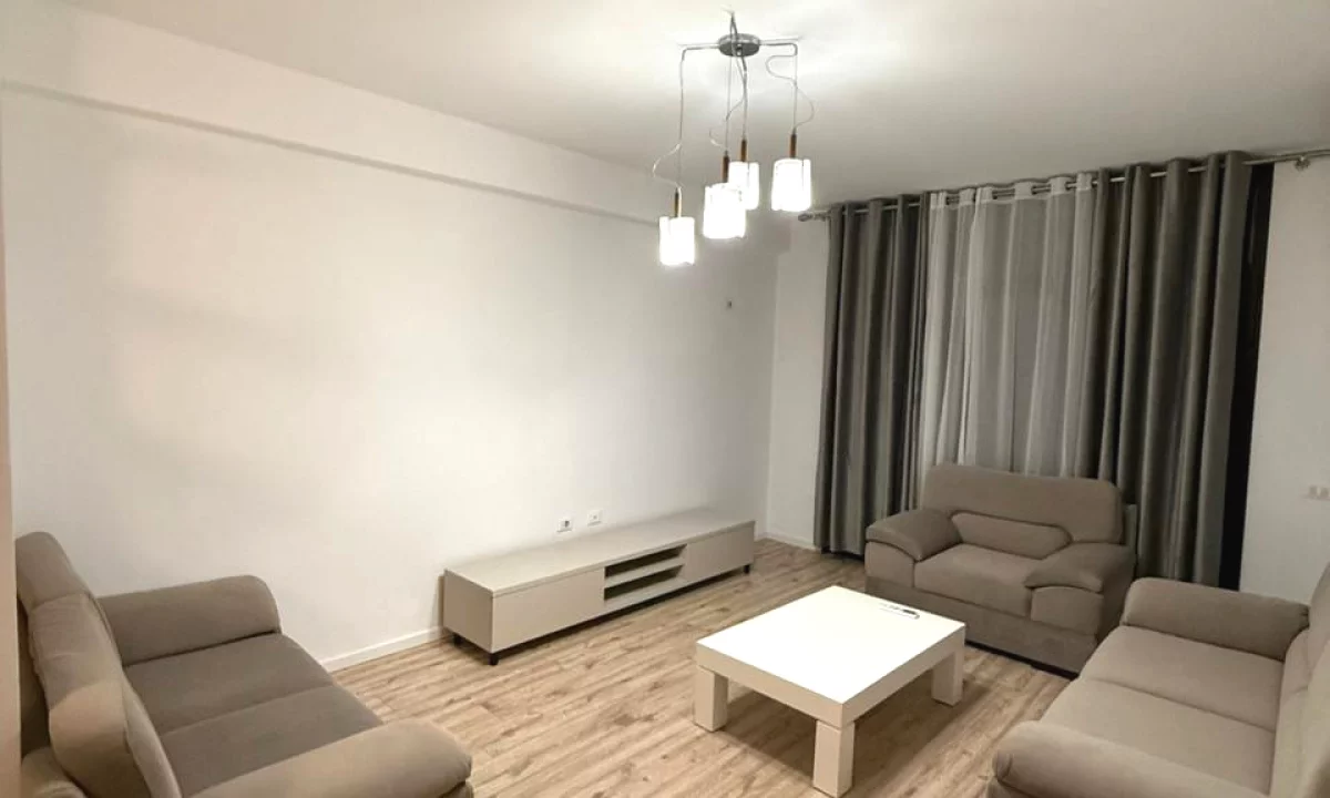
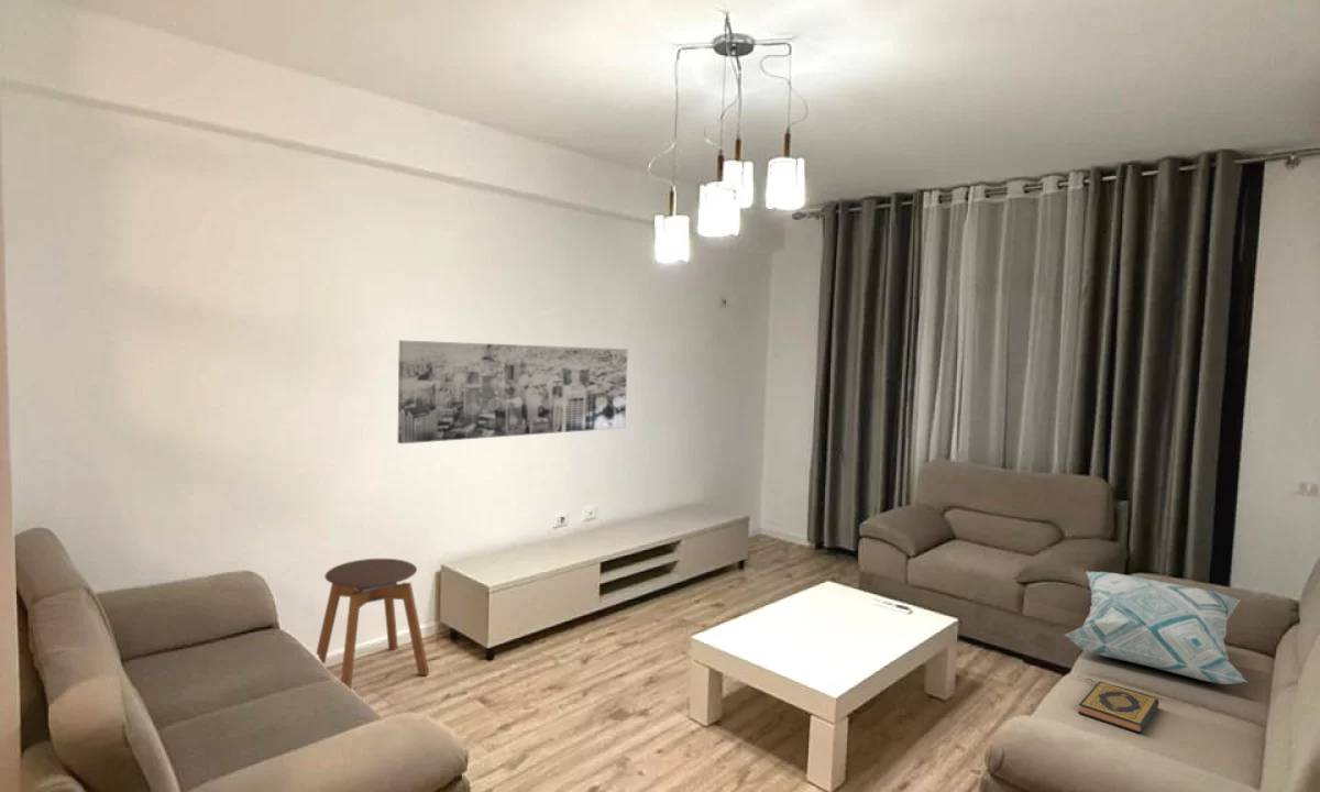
+ decorative pillow (1154, 622)
+ hardback book (1119, 705)
+ stool (358, 618)
+ wall art (527, 389)
